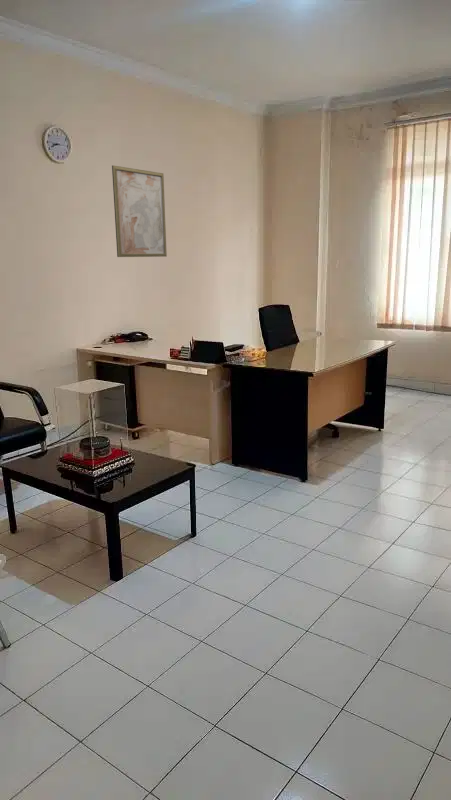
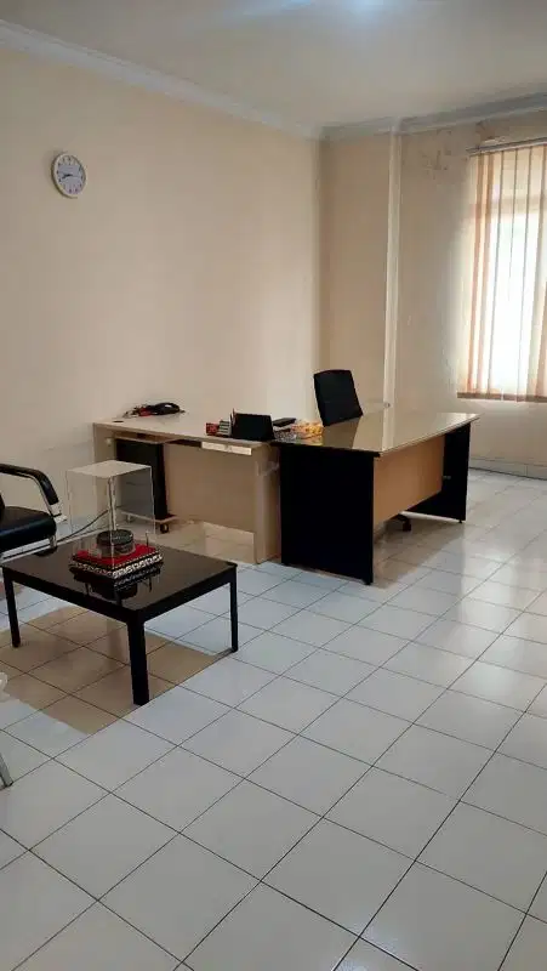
- wall art (141, 213)
